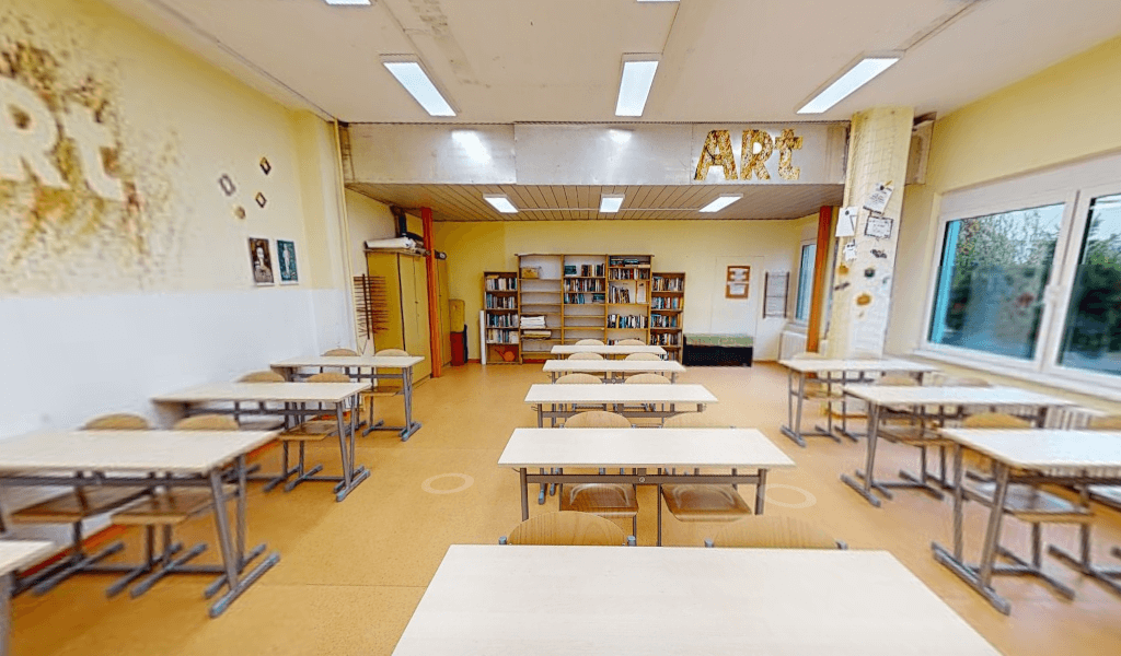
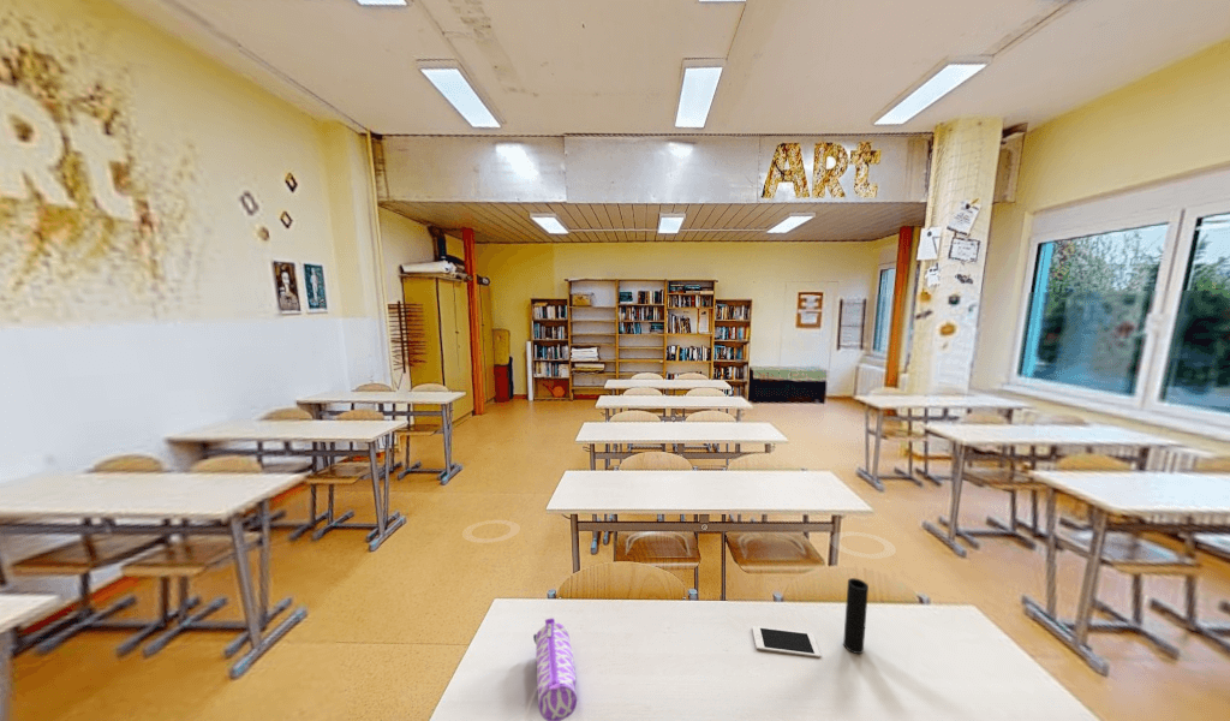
+ cell phone (784, 640)
+ pencil case (555, 665)
+ cup (855, 615)
